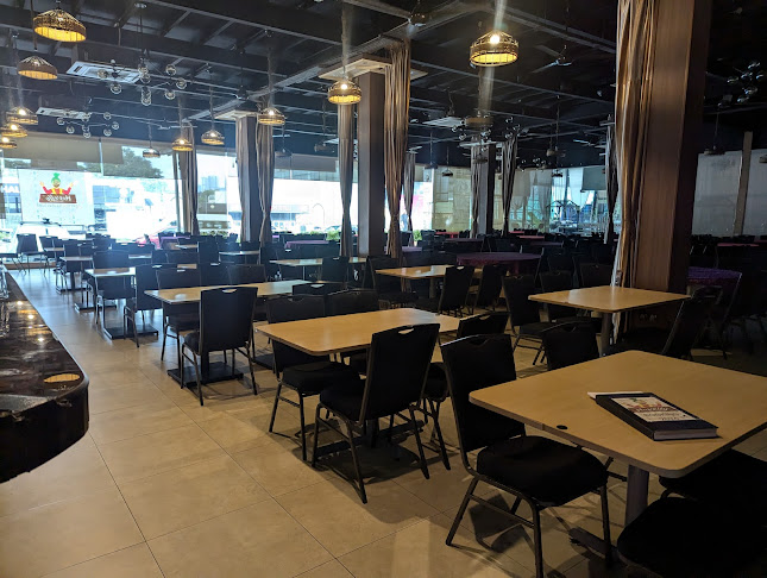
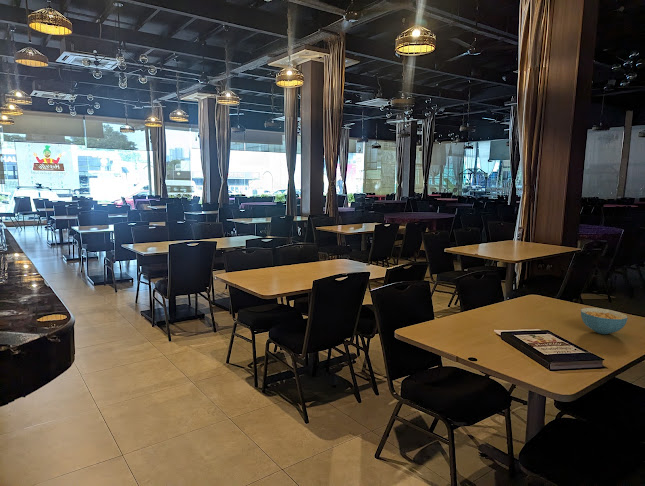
+ cereal bowl (602, 322)
